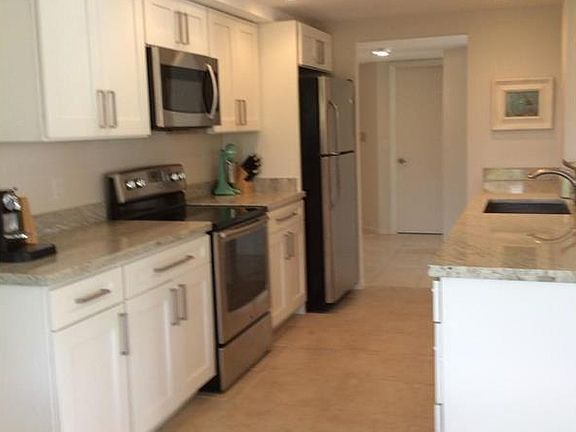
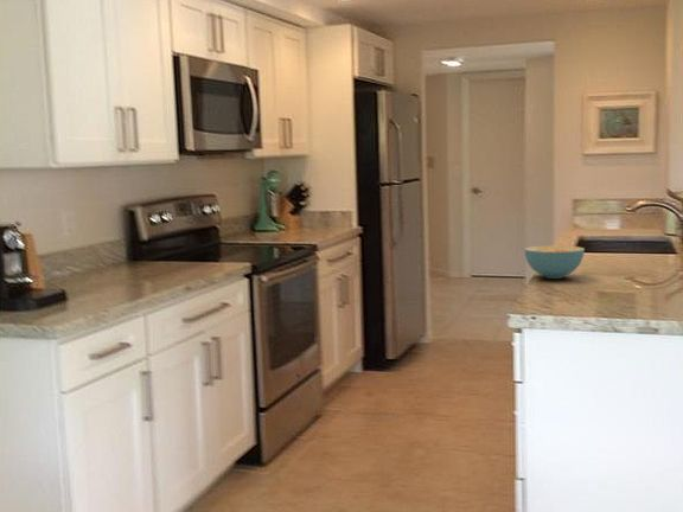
+ cereal bowl (554, 262)
